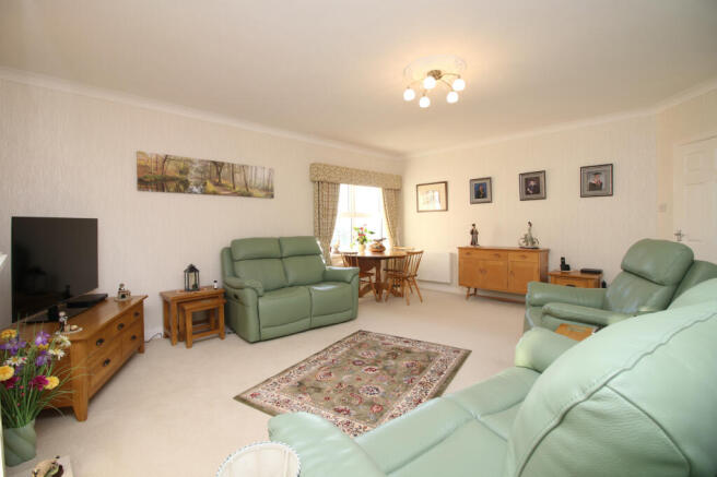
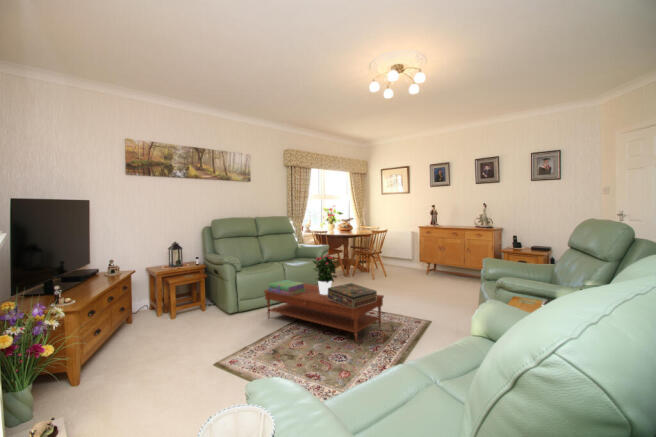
+ potted flower (324, 273)
+ stack of books (286, 287)
+ decorative box (351, 295)
+ coffee table (321, 307)
